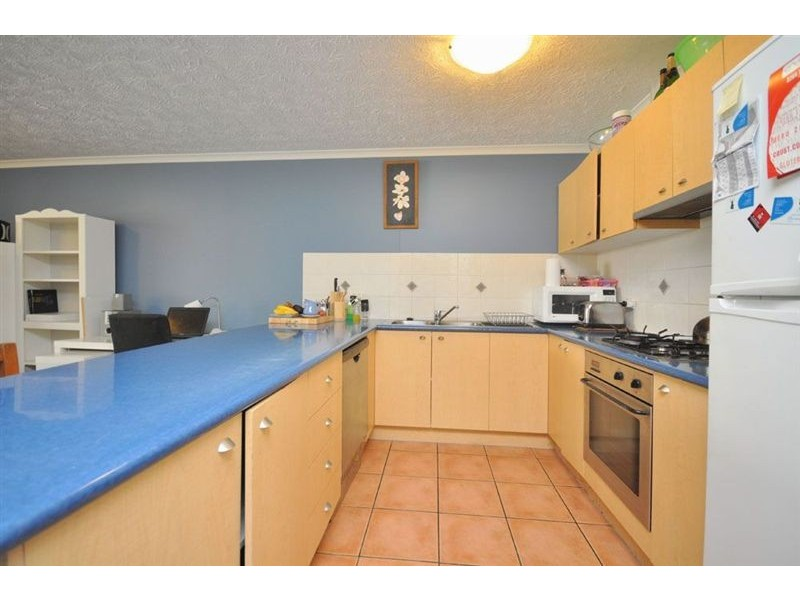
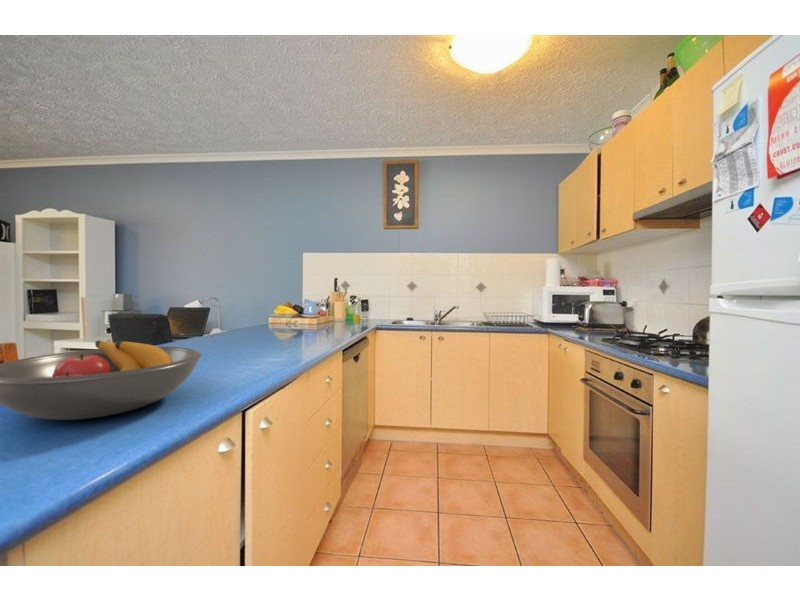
+ fruit bowl (106, 376)
